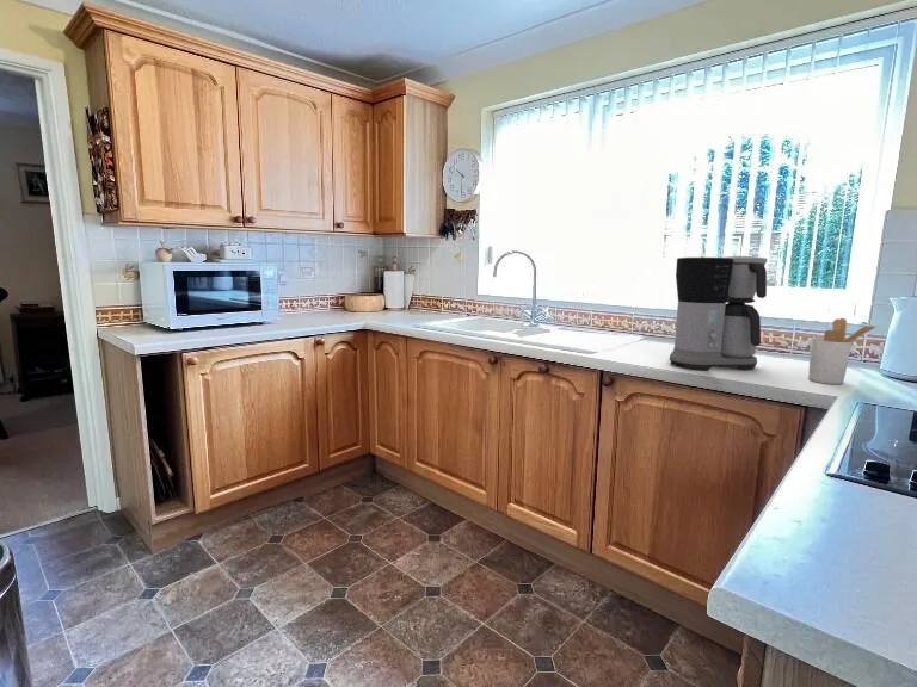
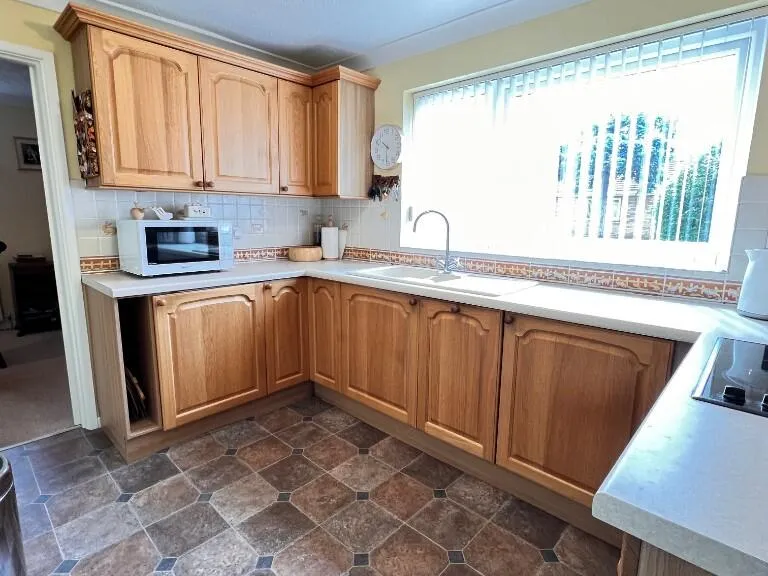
- coffee maker (720, 311)
- utensil holder (839, 351)
